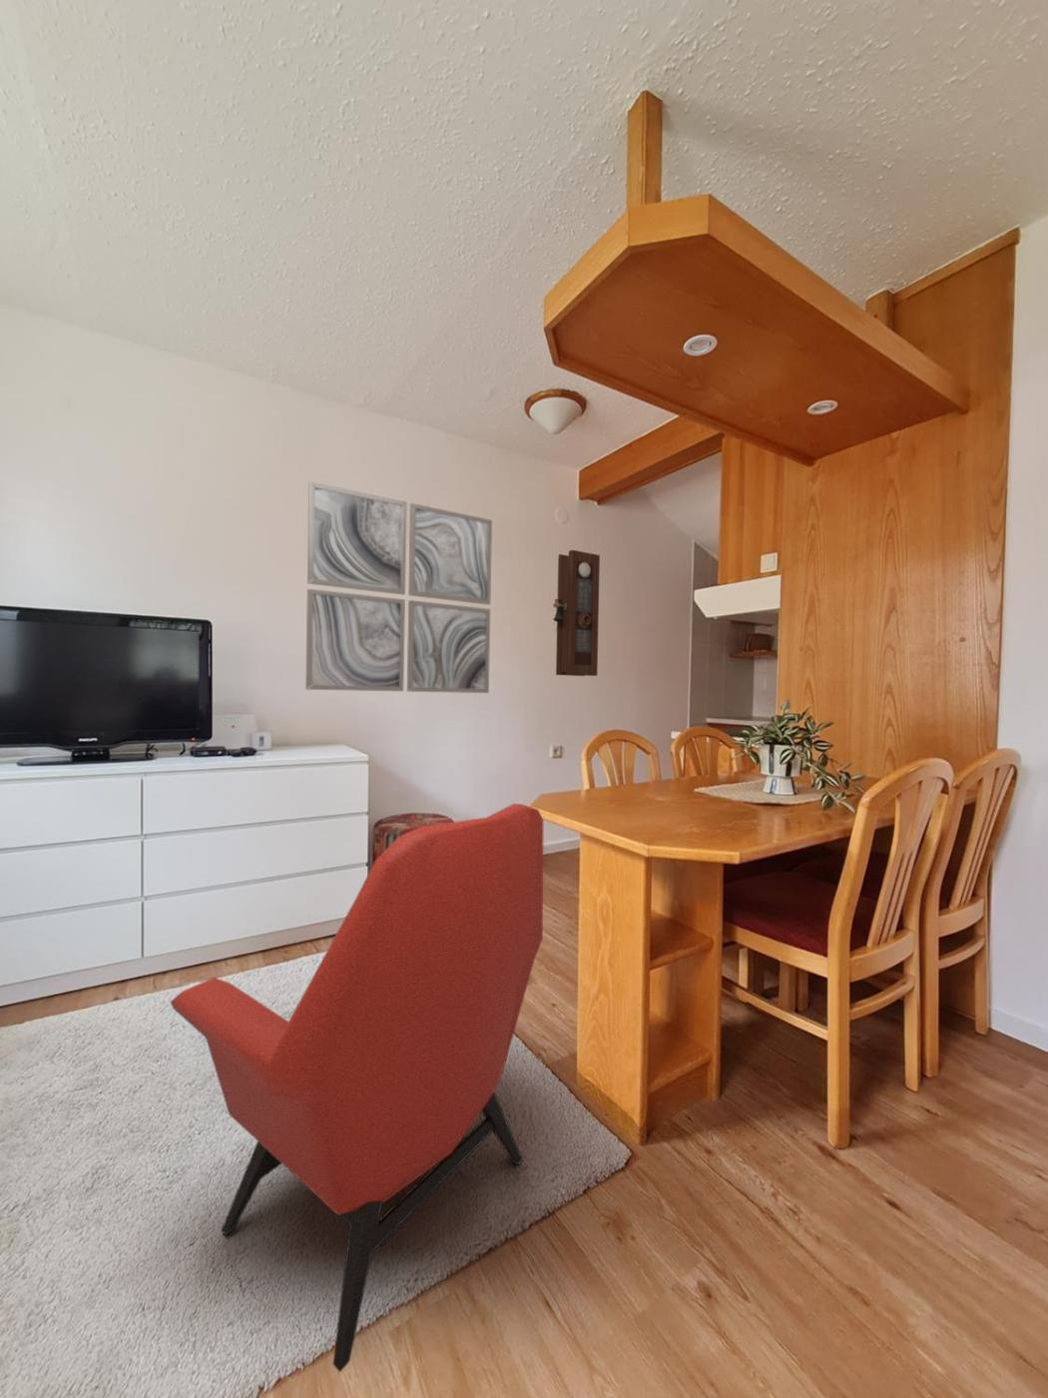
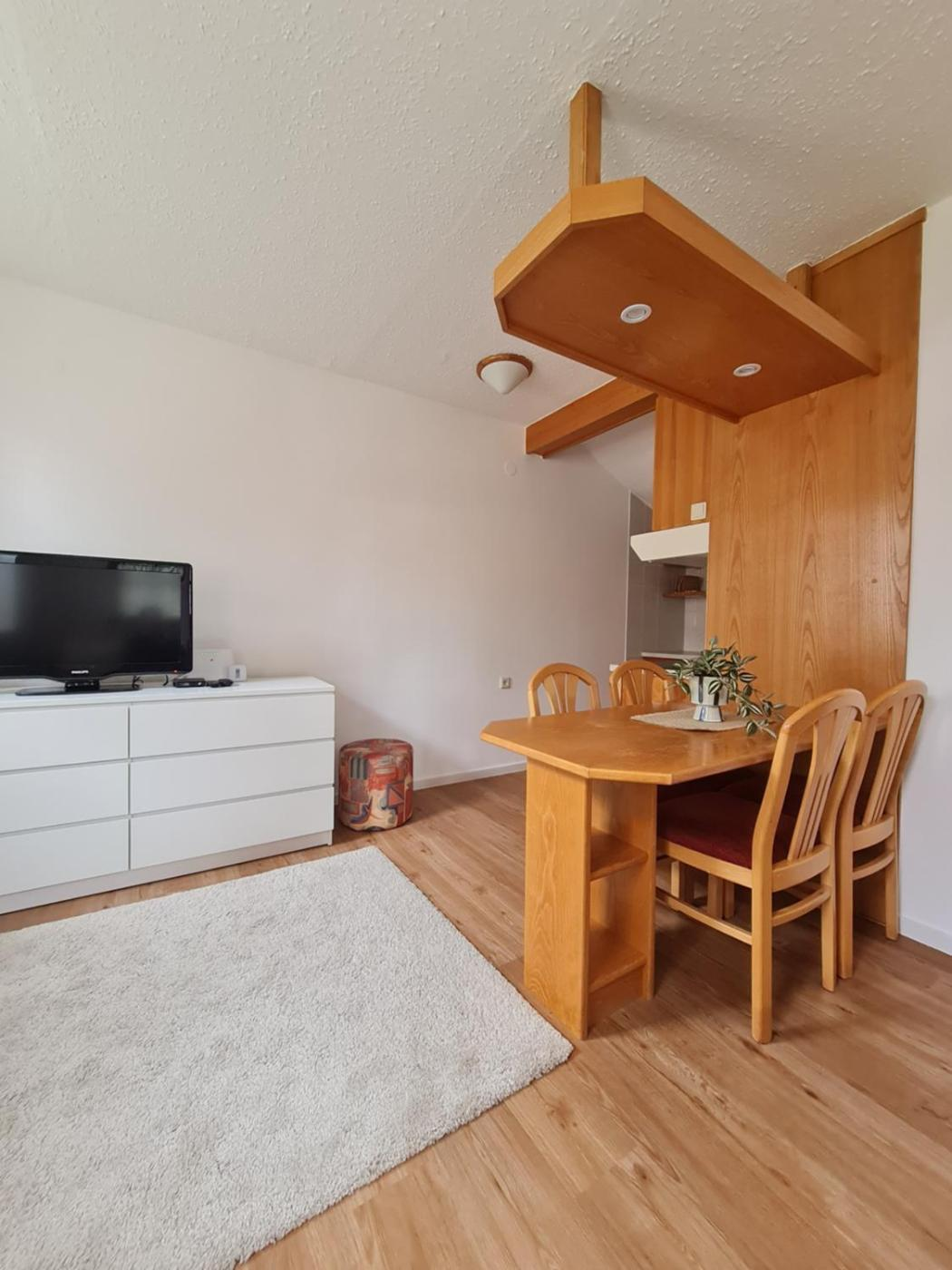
- wall art (404, 599)
- pendulum clock (574, 614)
- armchair (378, 992)
